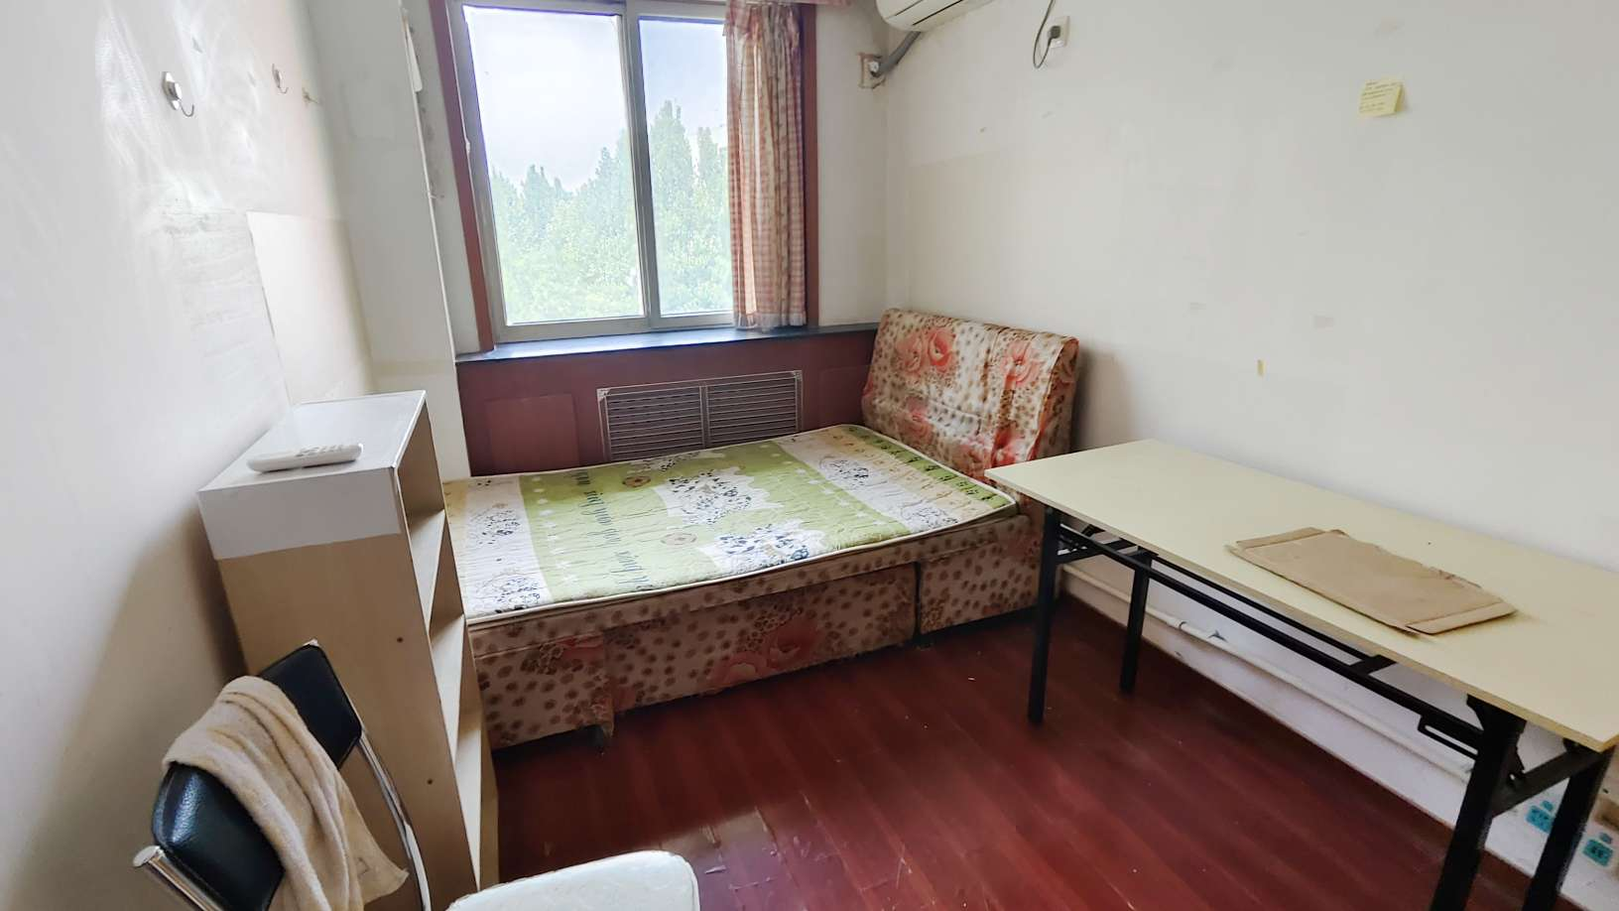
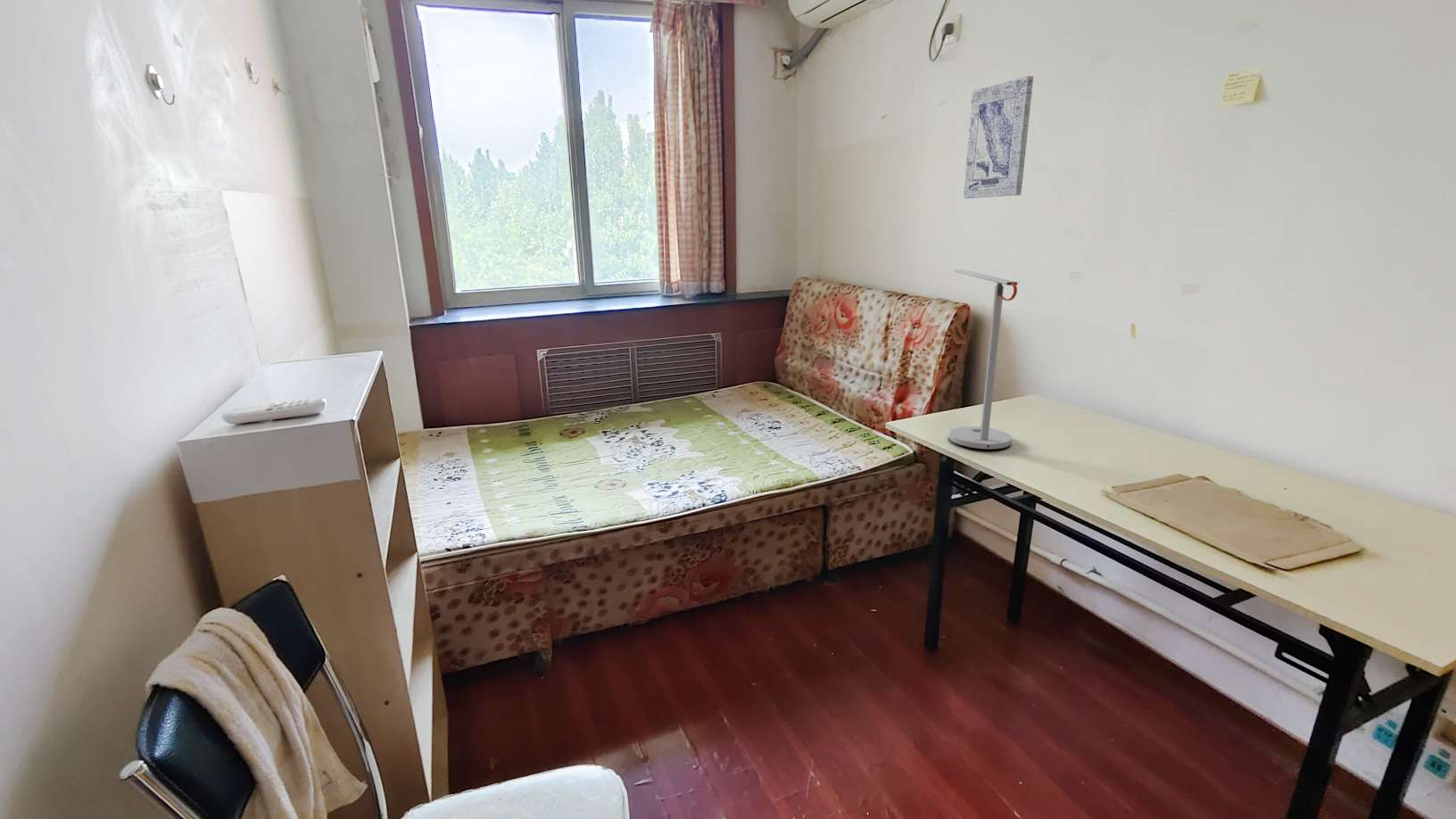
+ desk lamp (988, 357)
+ wall art (996, 141)
